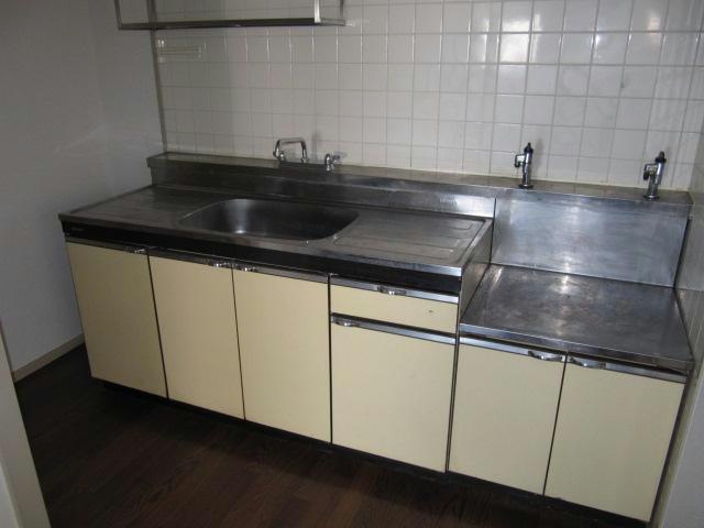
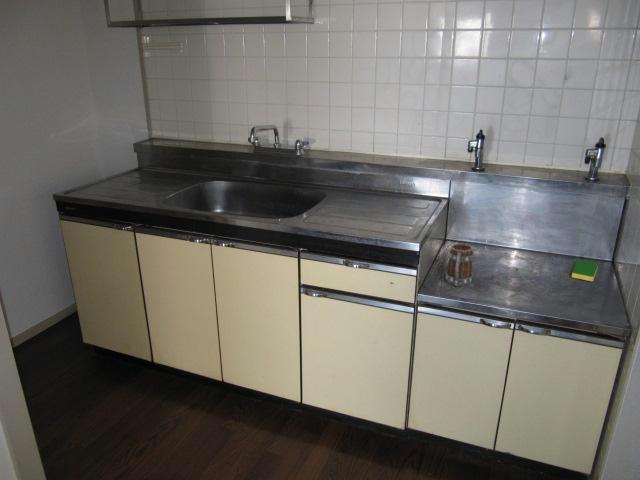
+ dish sponge (585, 270)
+ mug (459, 266)
